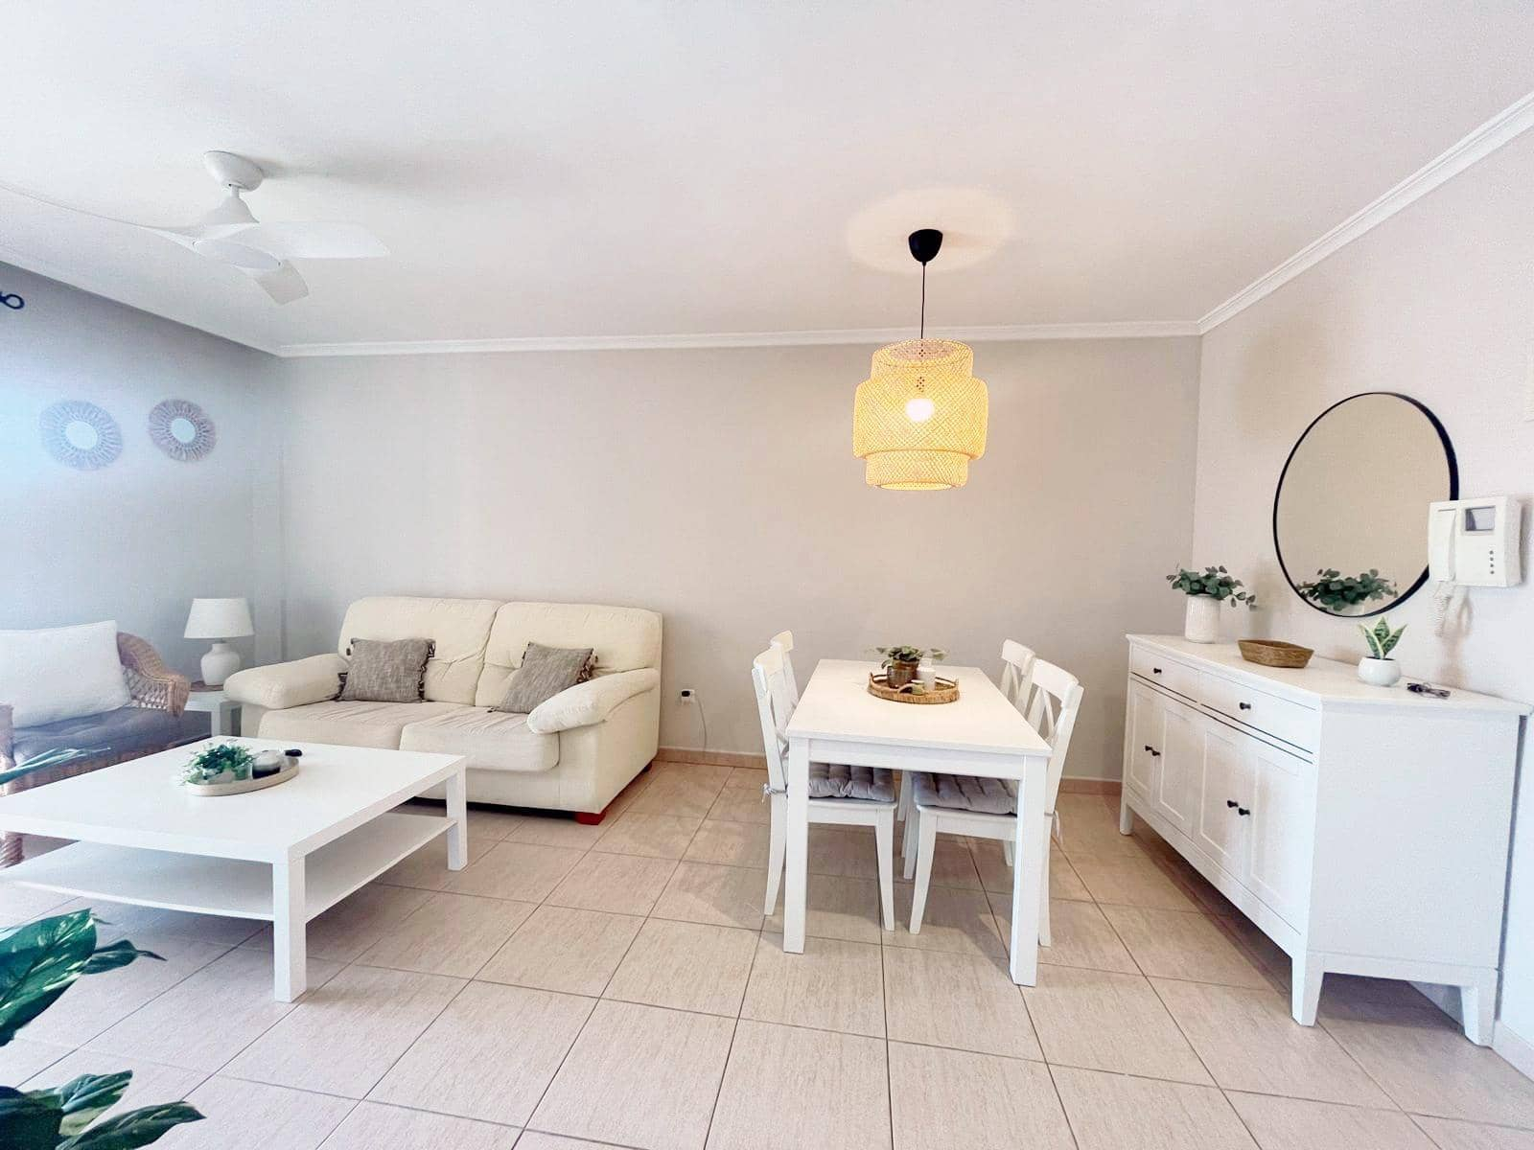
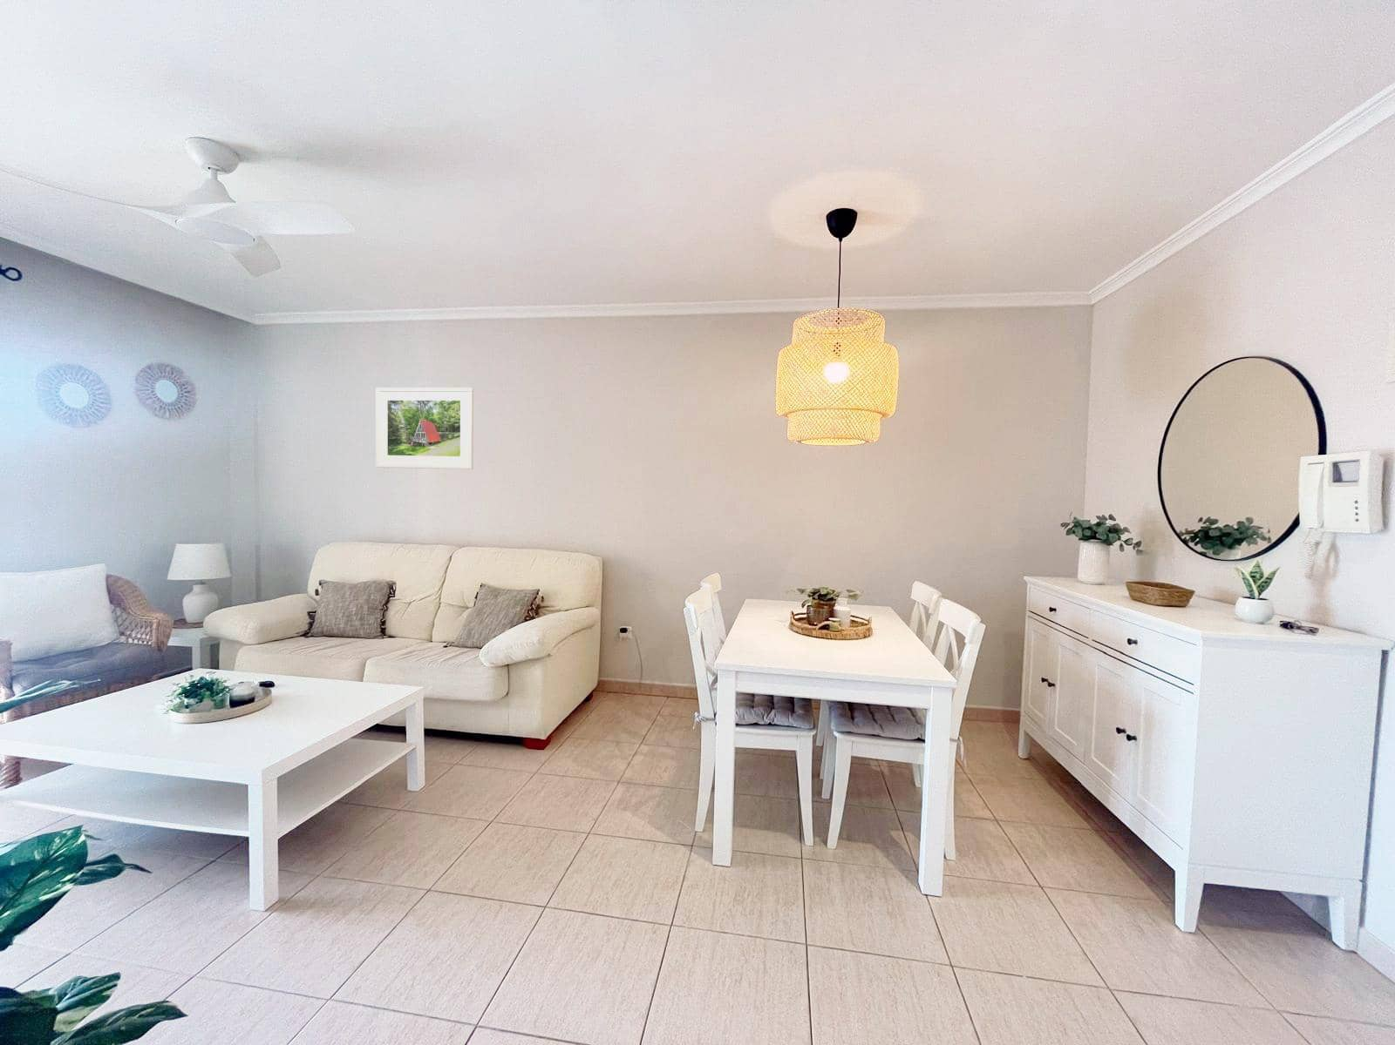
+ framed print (424, 428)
